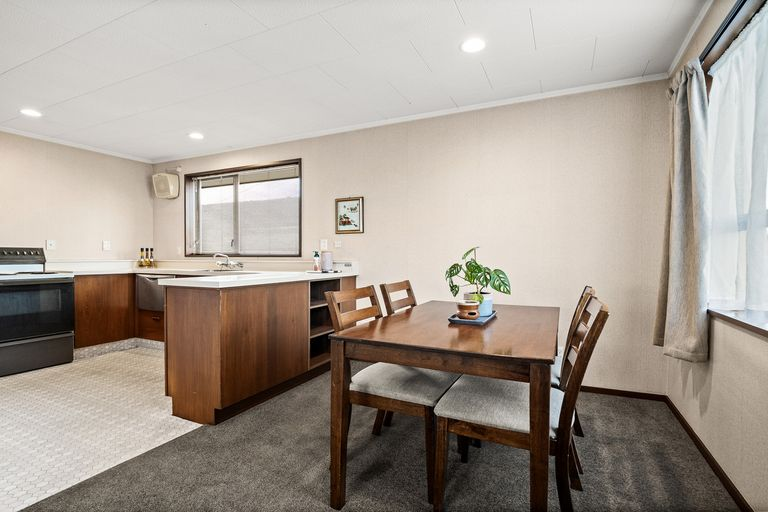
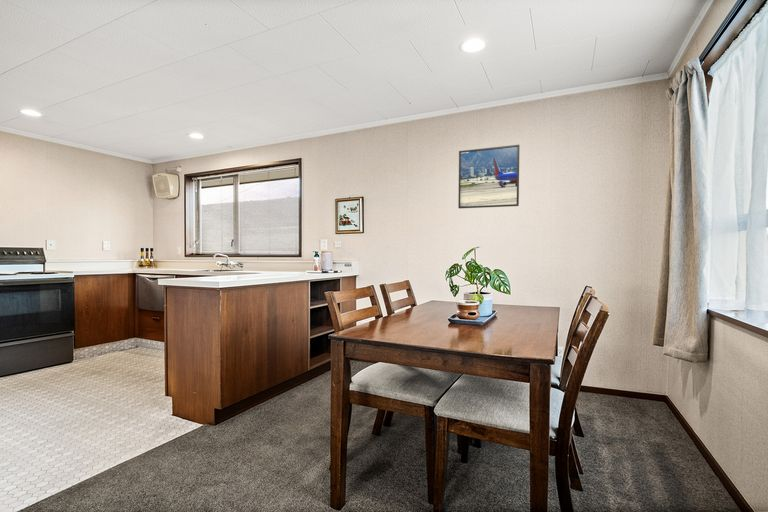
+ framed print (487, 177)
